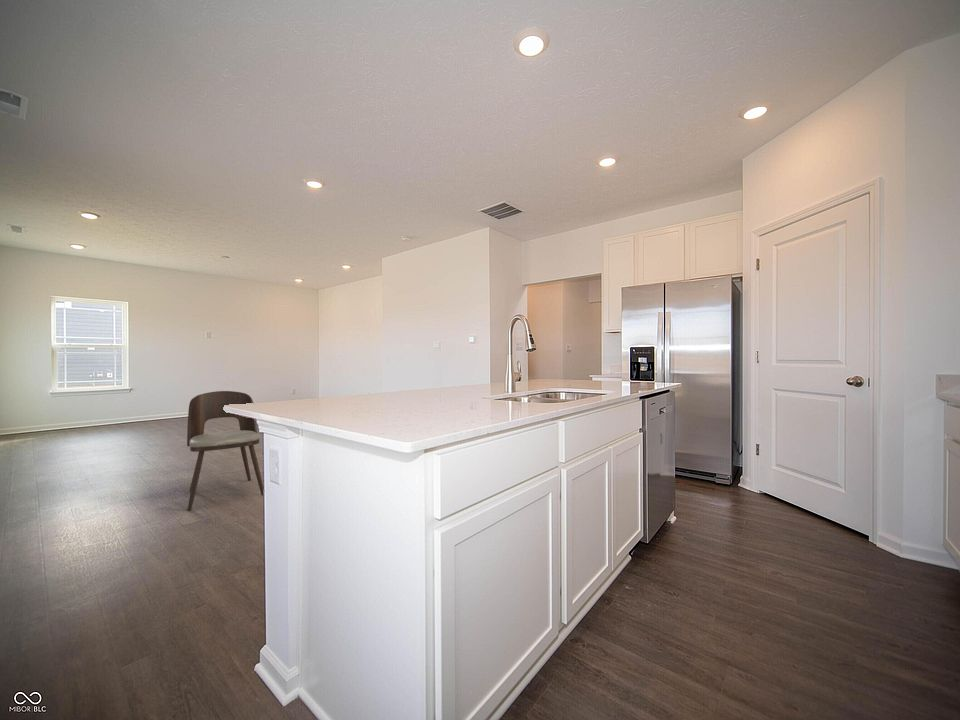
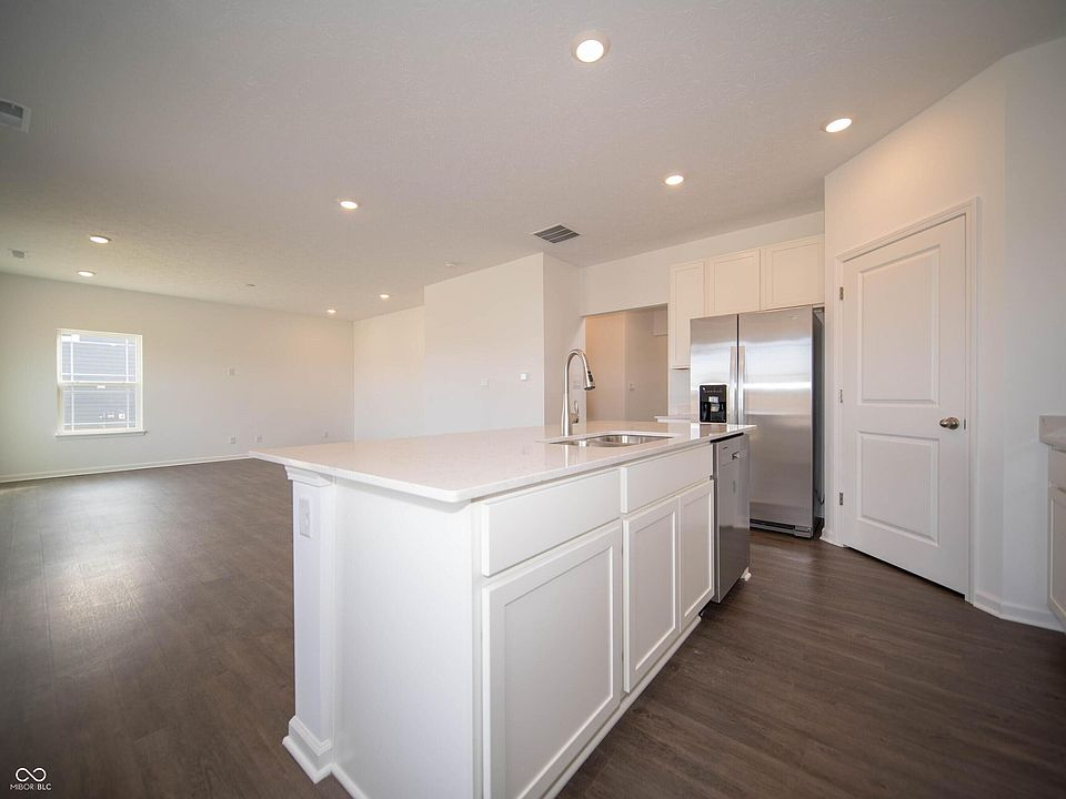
- dining chair (224, 442)
